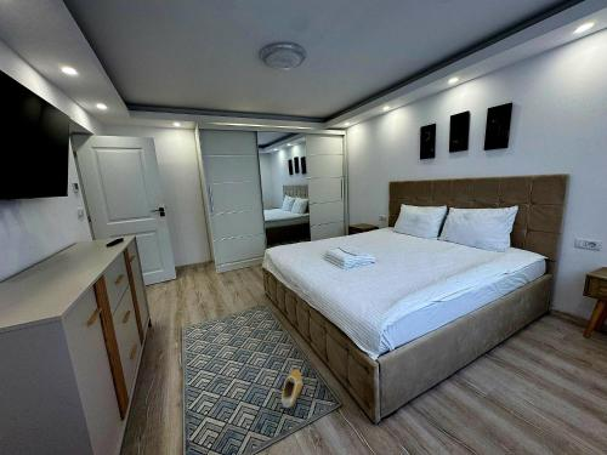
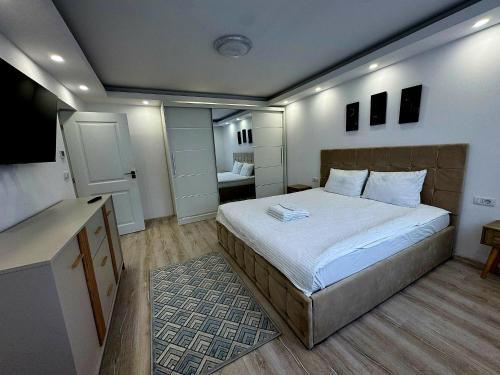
- shoe (293, 385)
